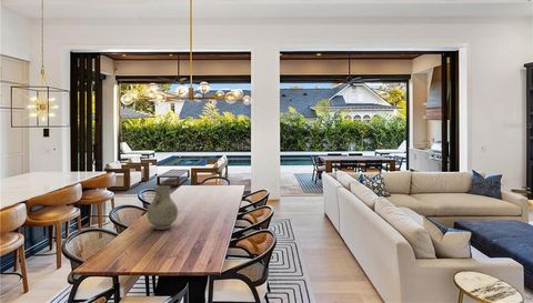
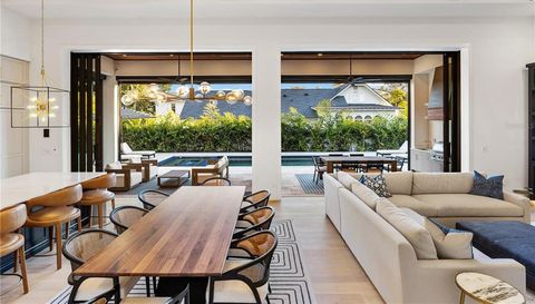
- vase (162, 206)
